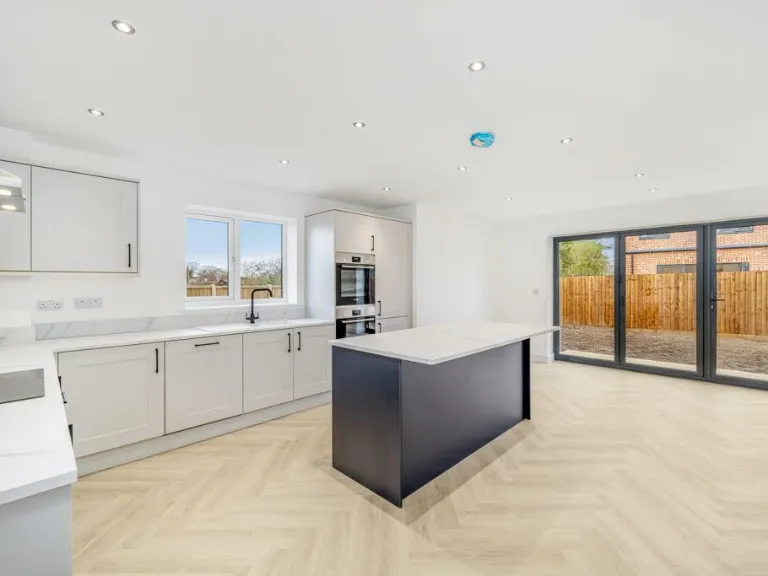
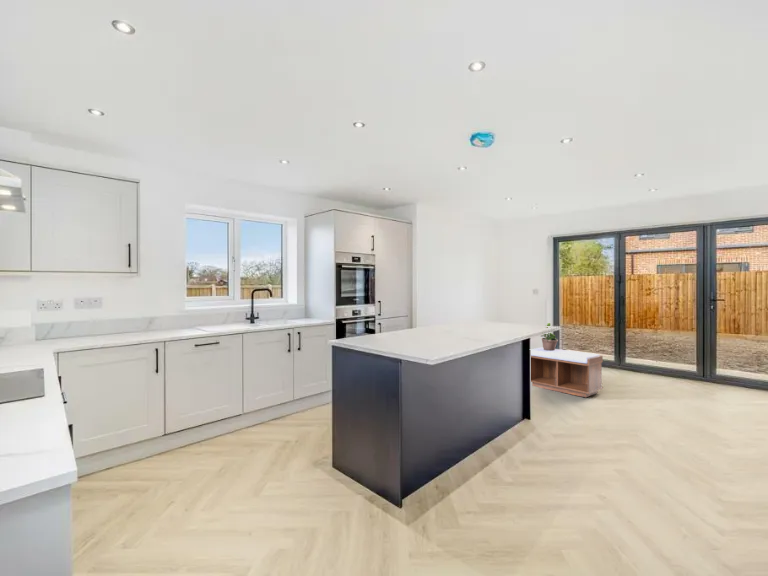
+ potted plant (549, 335)
+ bench (563, 370)
